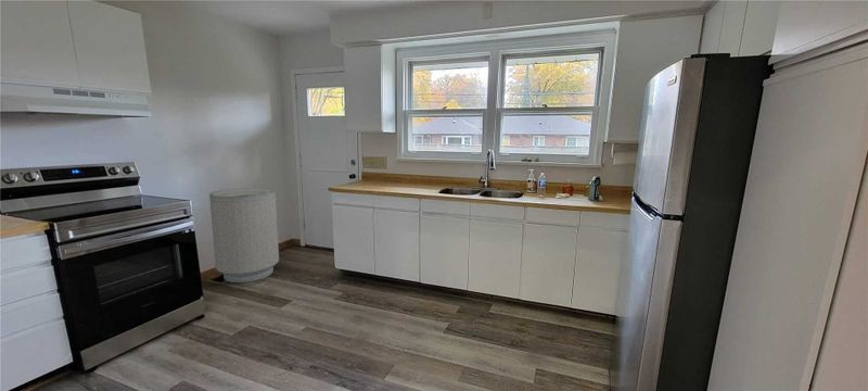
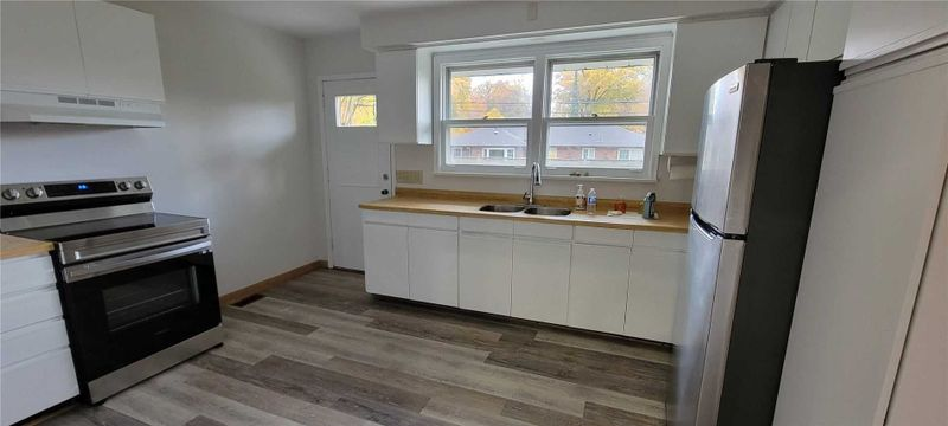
- trash can (246, 234)
